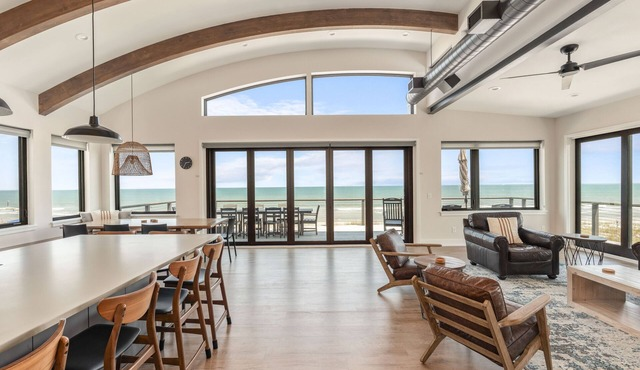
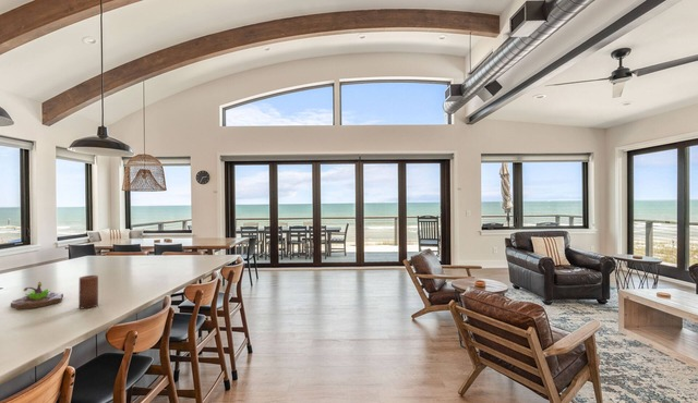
+ candle (88, 291)
+ succulent planter (38, 292)
